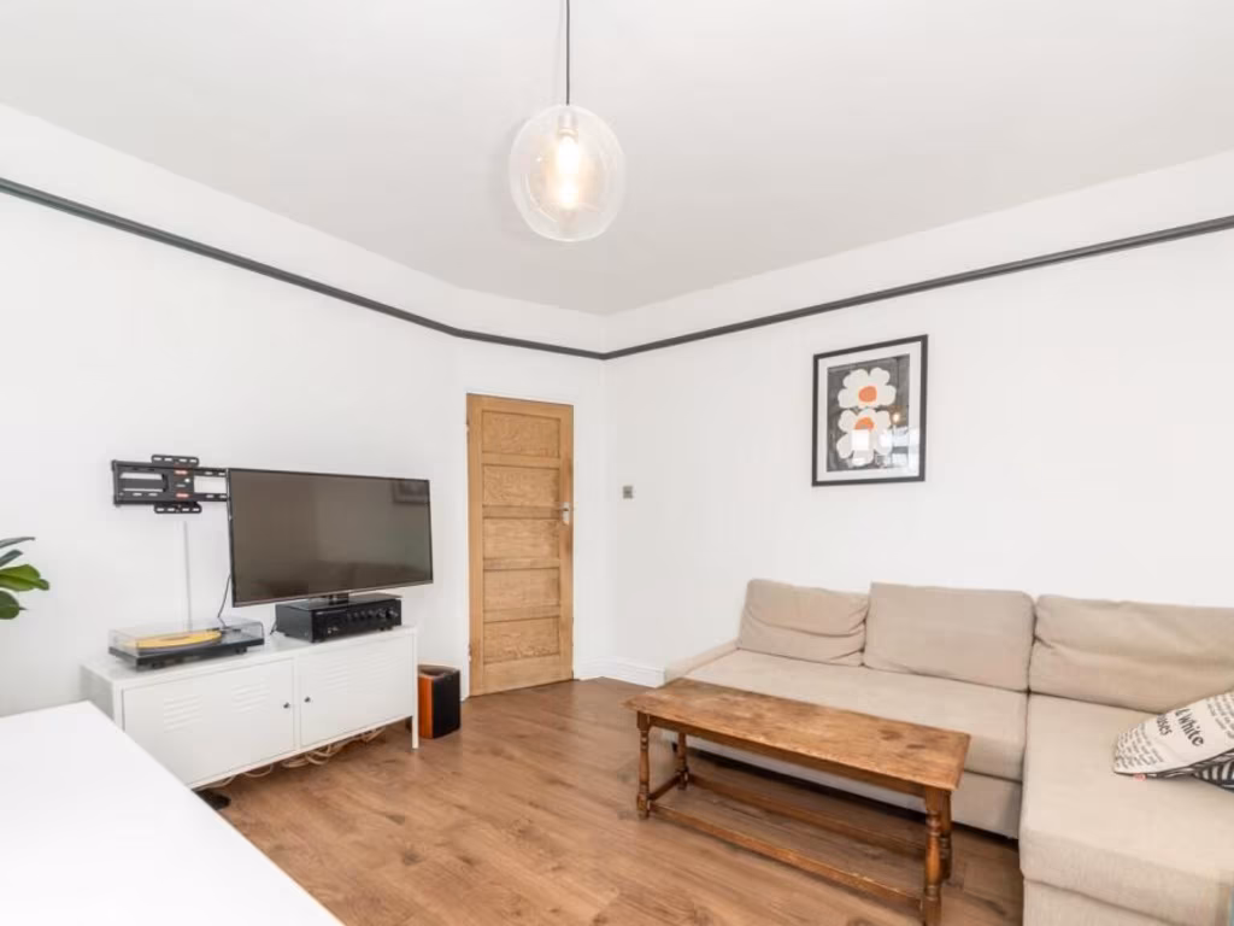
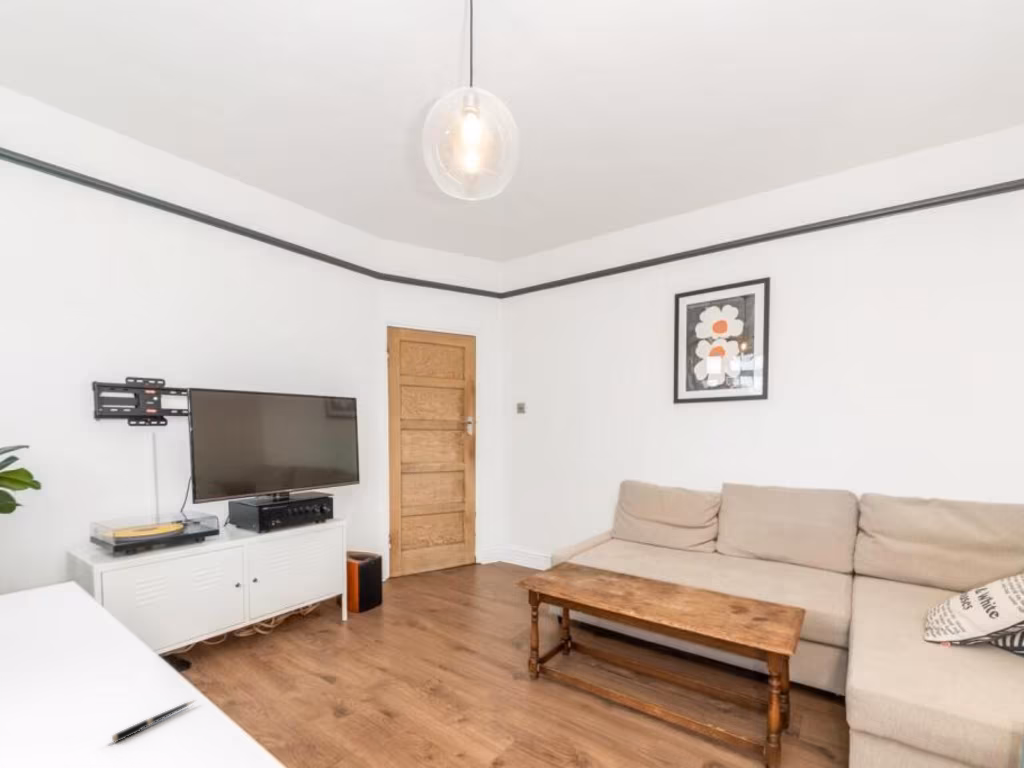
+ pen (157, 717)
